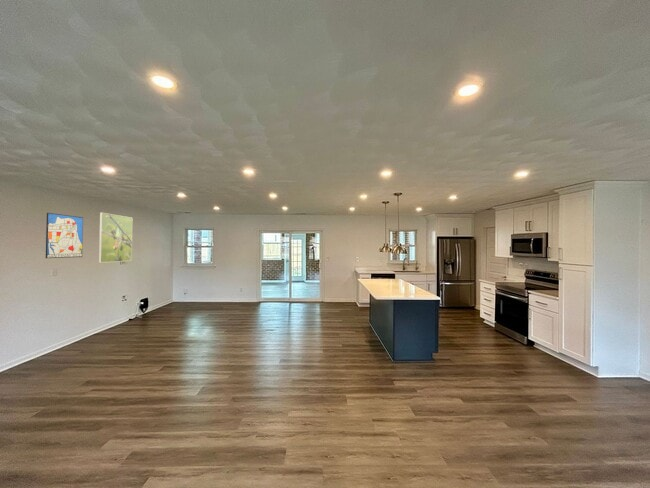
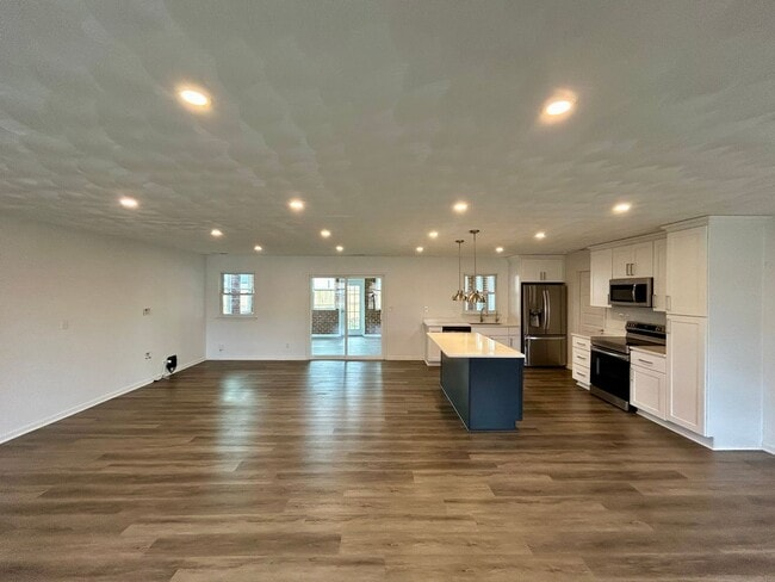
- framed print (117, 238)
- wall art (65, 236)
